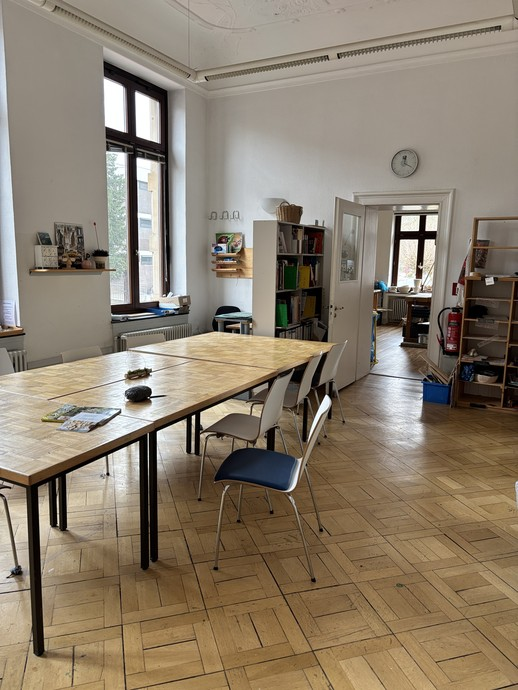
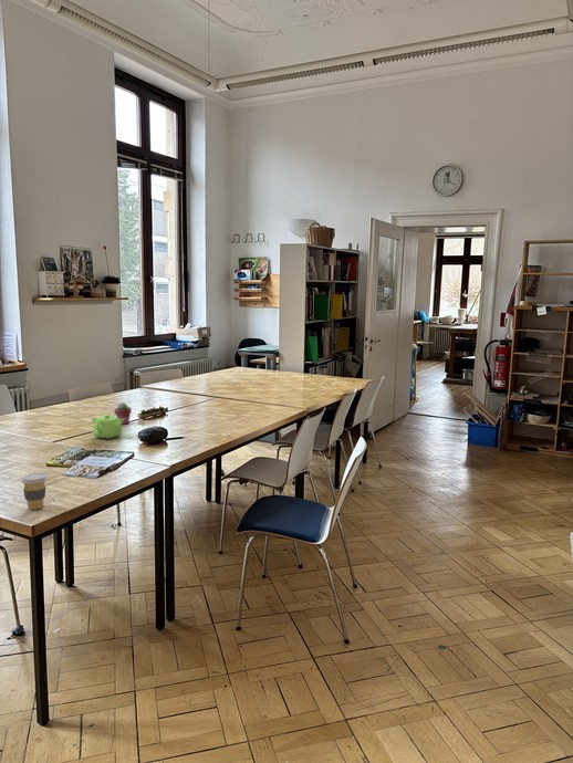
+ teapot (108, 426)
+ potted succulent (123, 412)
+ coffee cup (34, 491)
